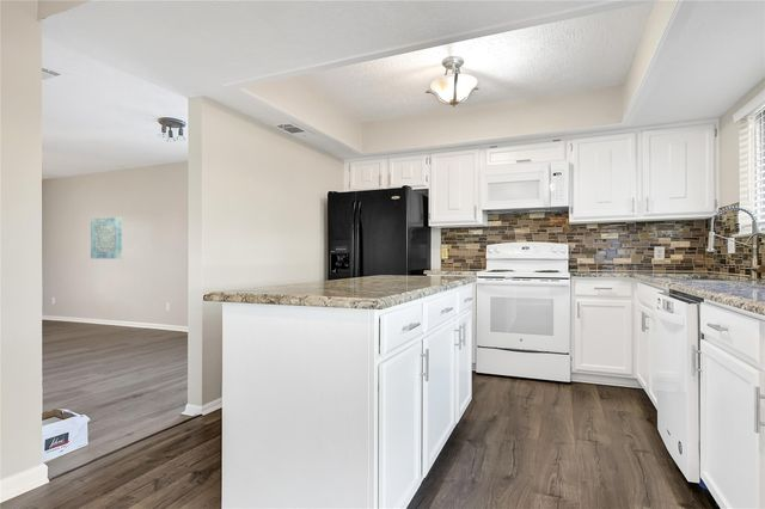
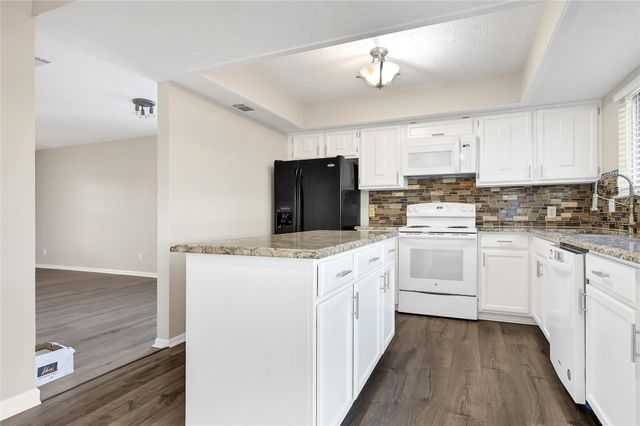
- wall art (105, 238)
